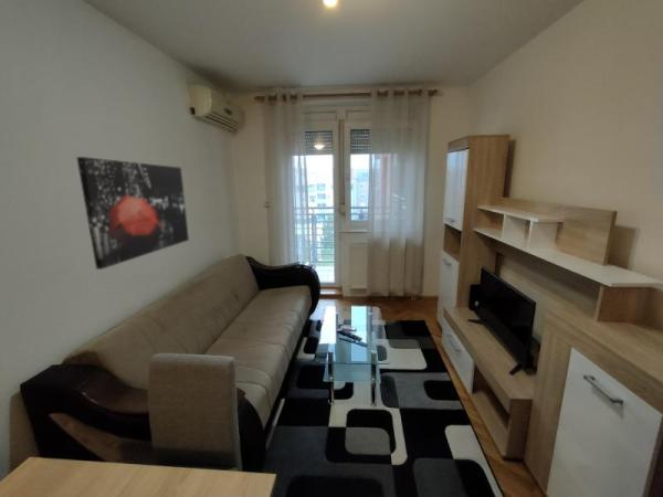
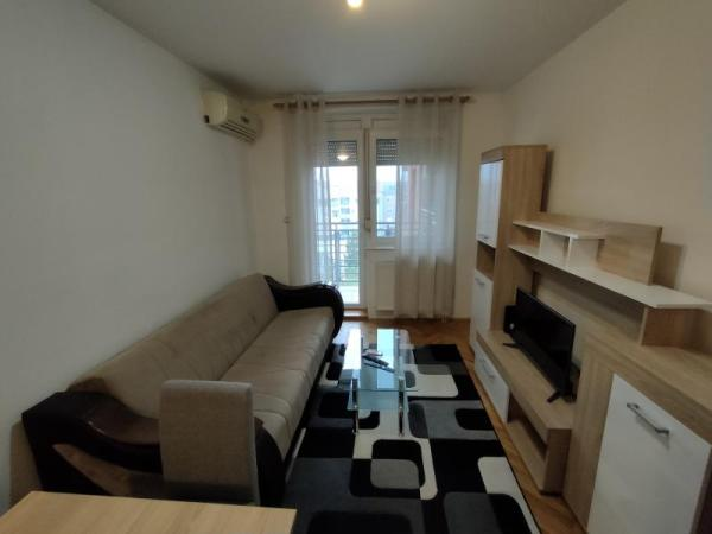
- wall art (146, 209)
